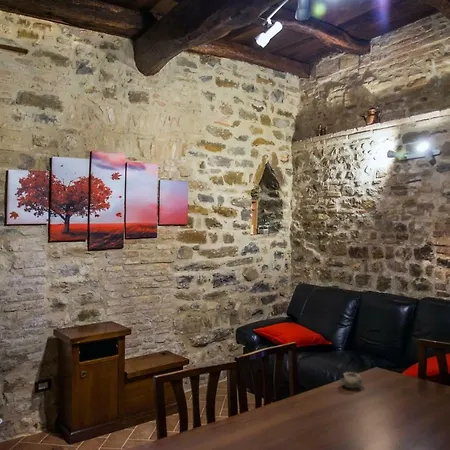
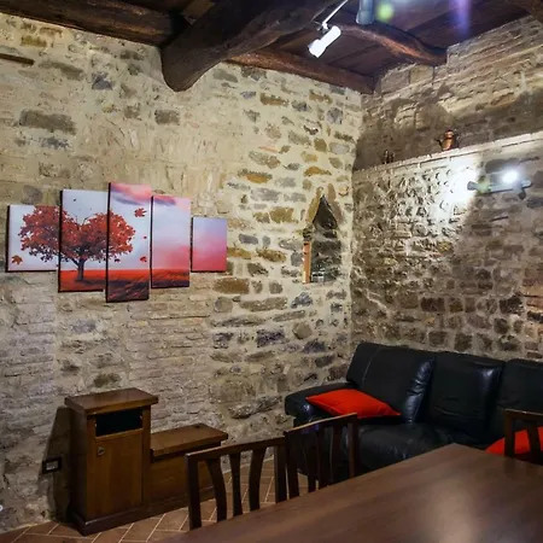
- cup (351, 380)
